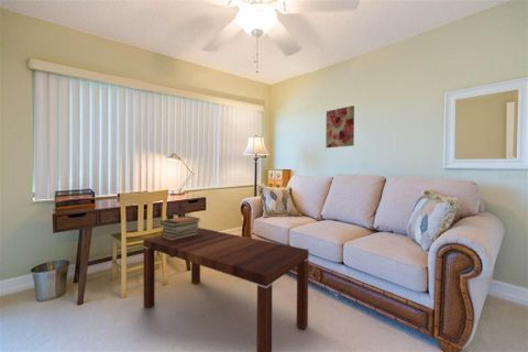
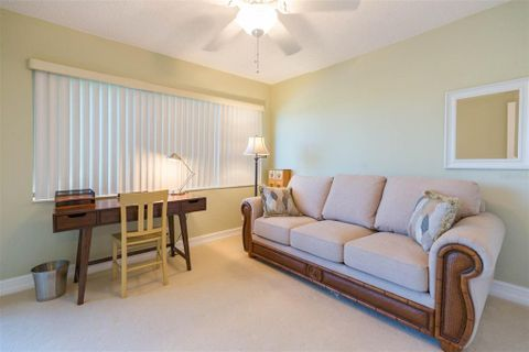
- coffee table (222, 272)
- wall art (339, 128)
- book stack (180, 227)
